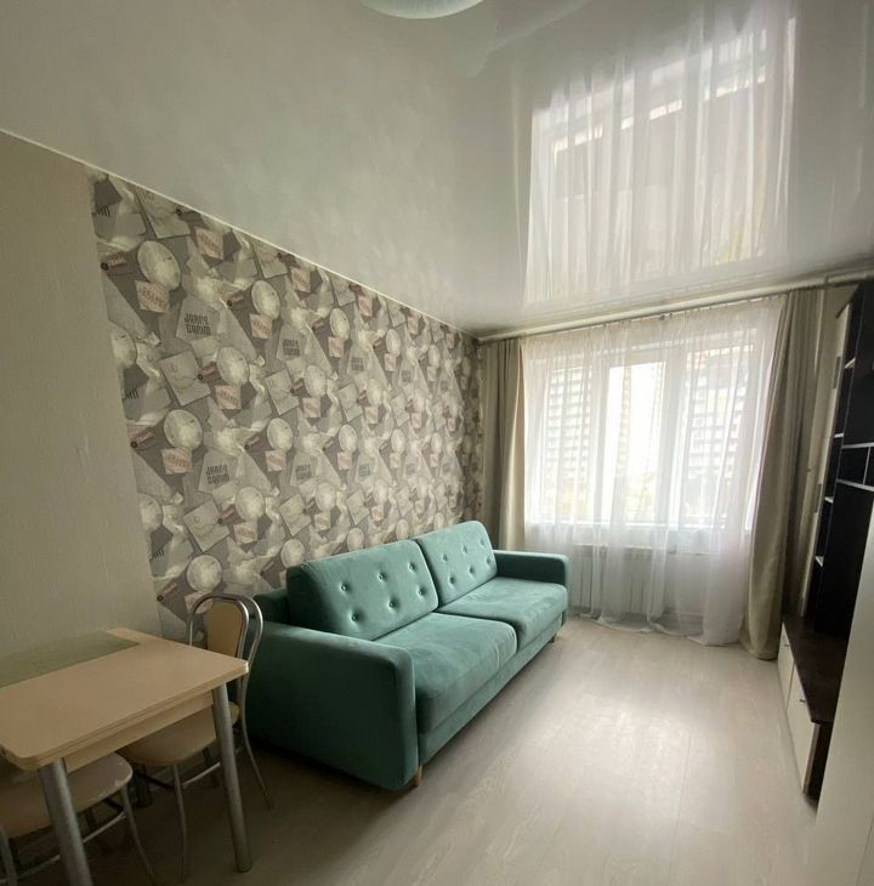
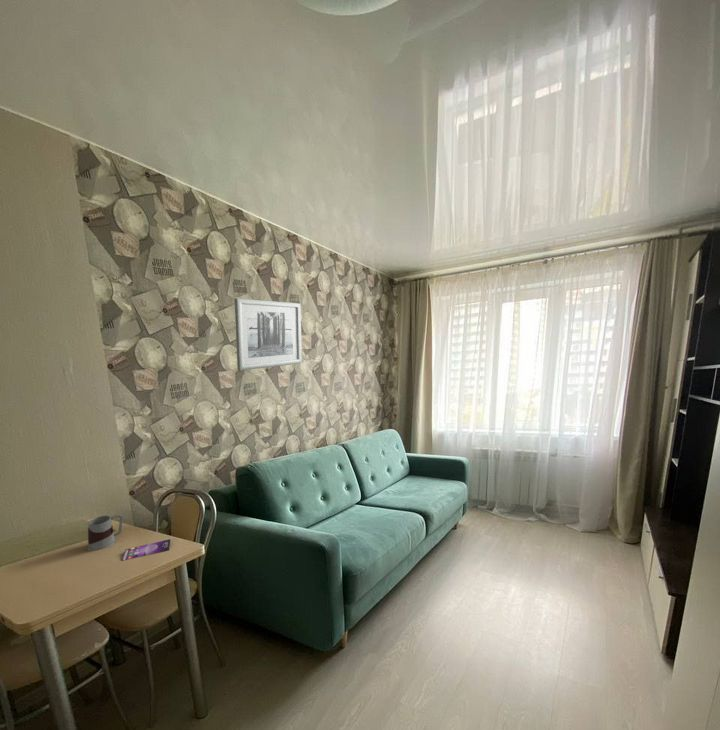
+ smartphone (147, 549)
+ wall art (271, 334)
+ mug (105, 530)
